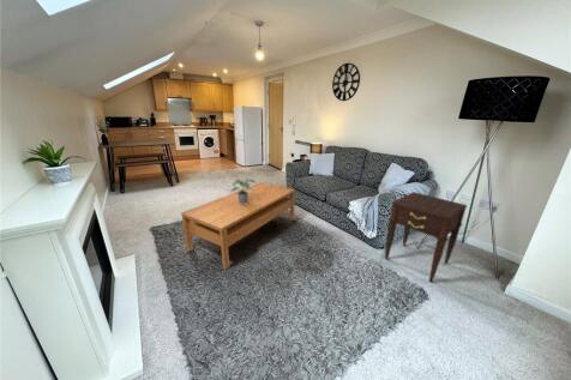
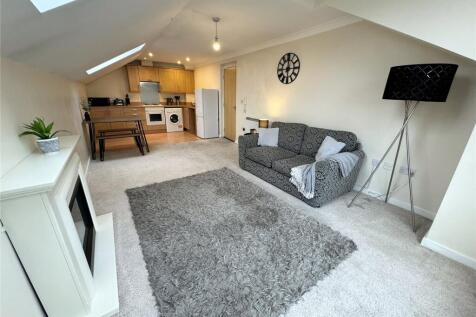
- nightstand (421, 231)
- potted plant (242, 191)
- coffee table (246, 216)
